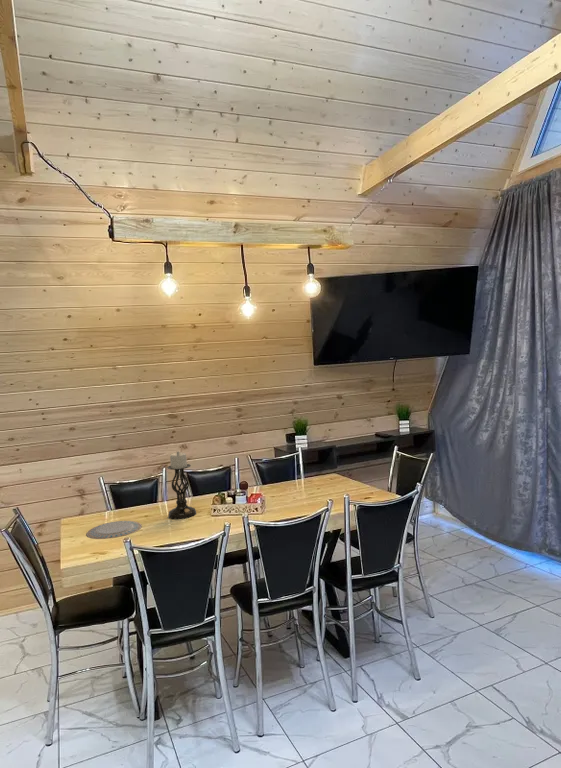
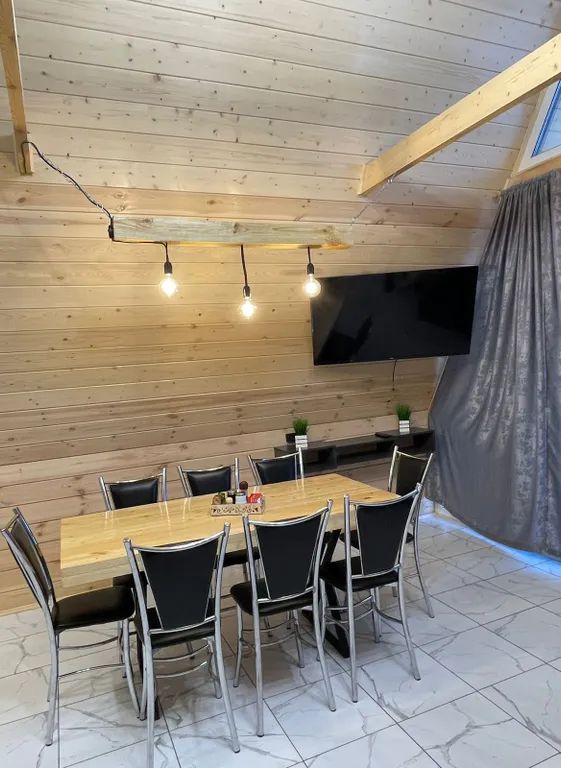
- chinaware (114, 528)
- candle holder (180, 484)
